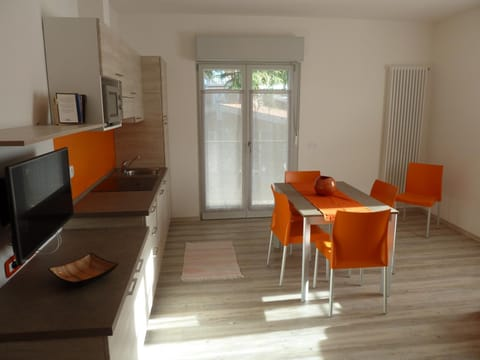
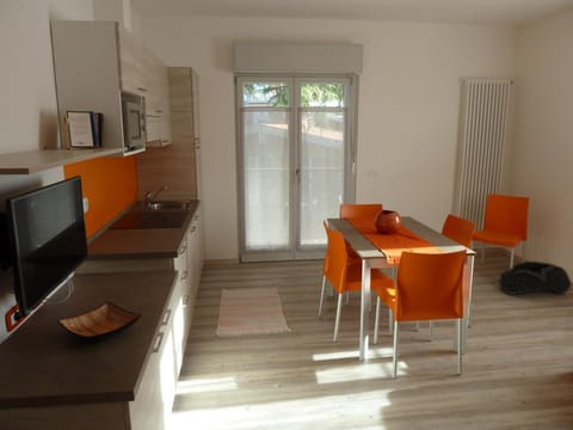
+ bag (535, 278)
